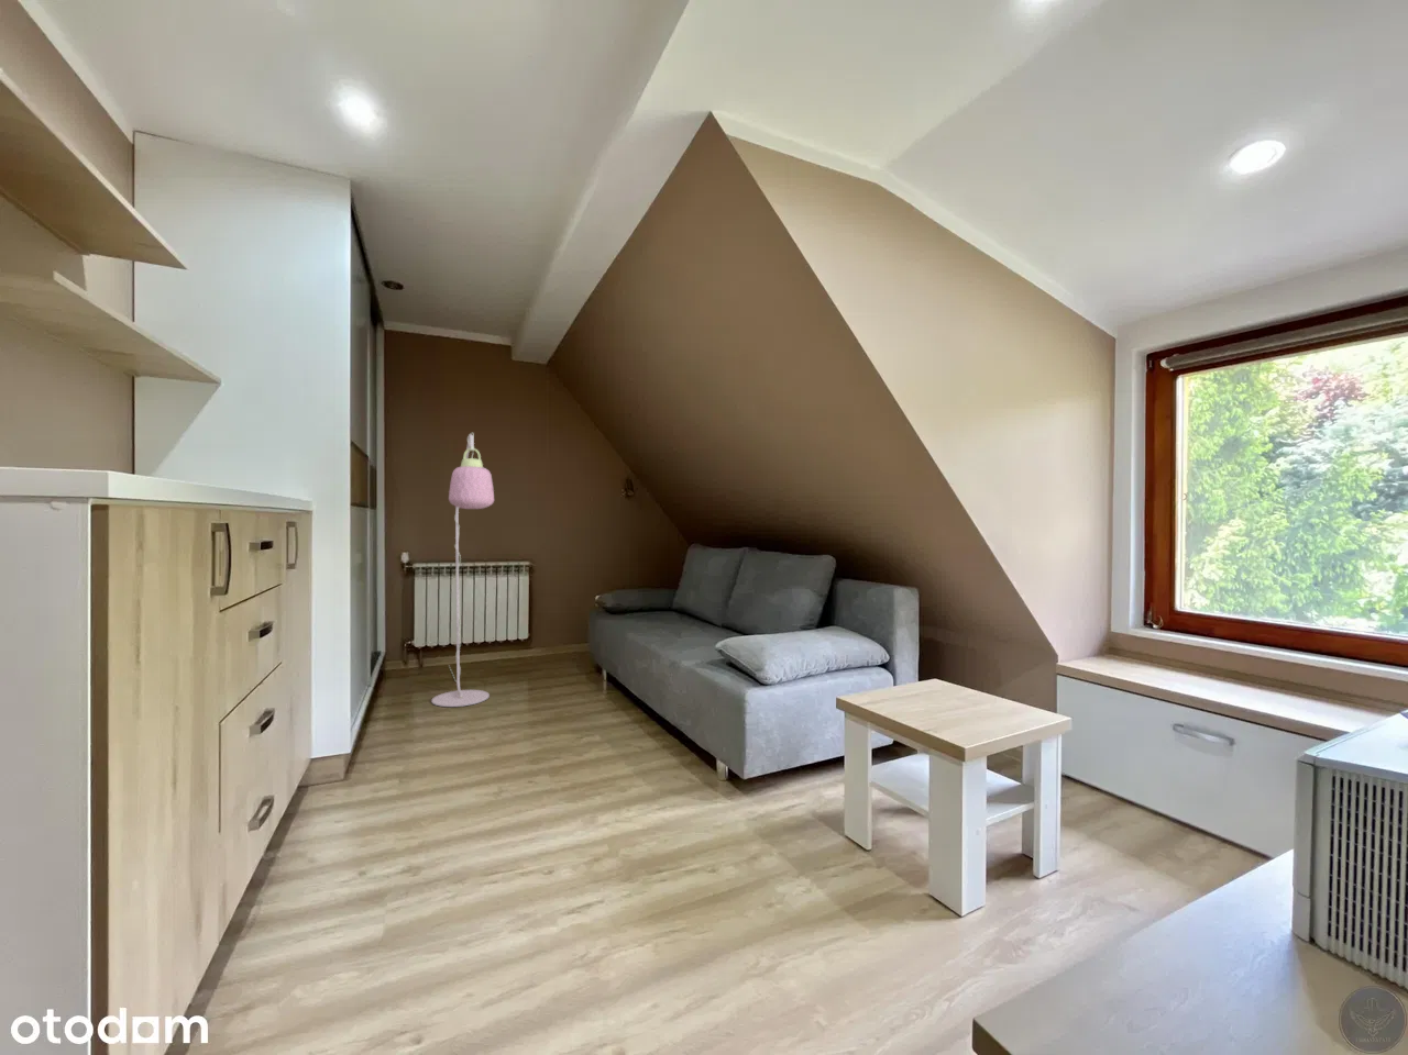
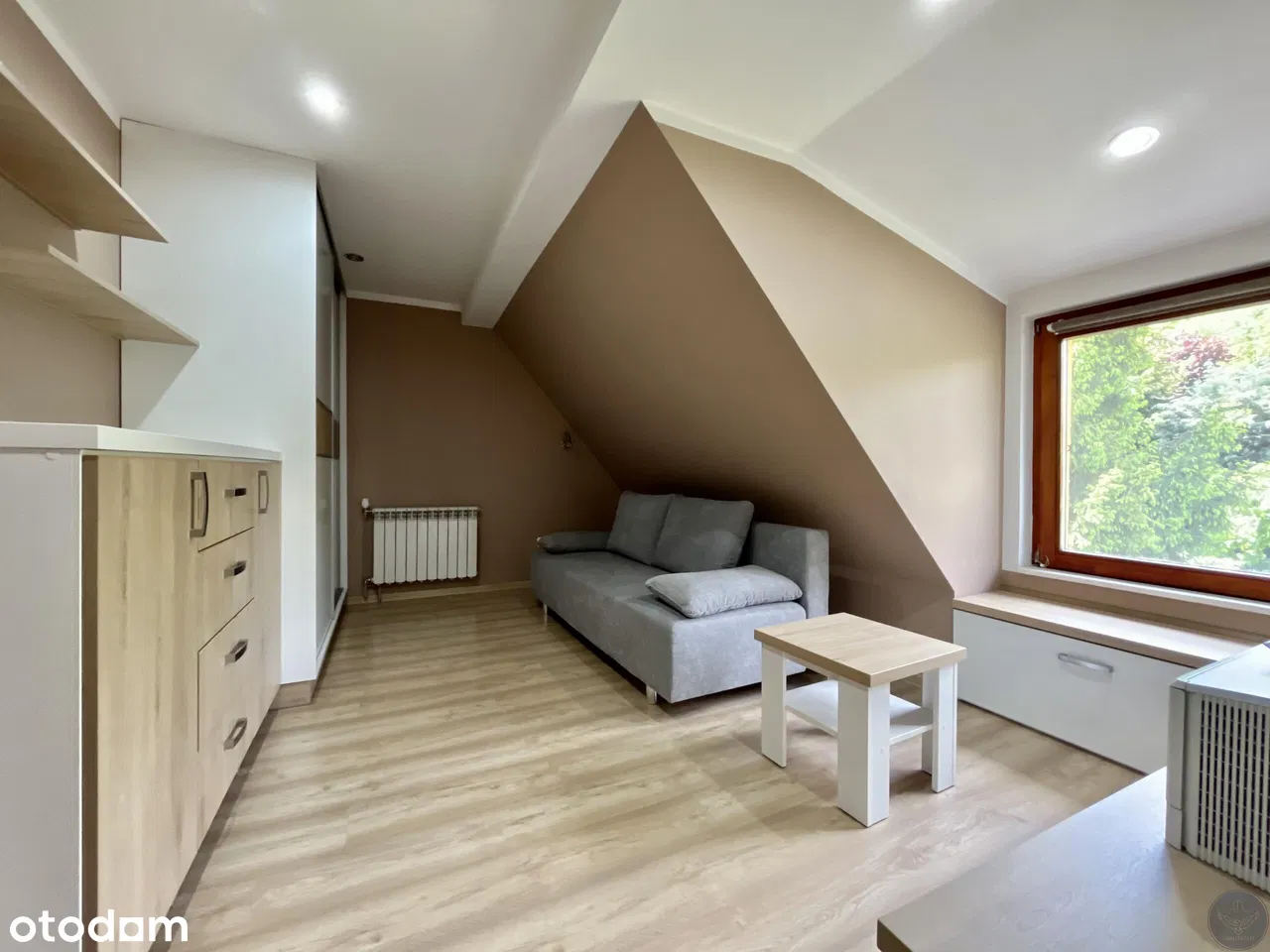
- floor lamp (458, 567)
